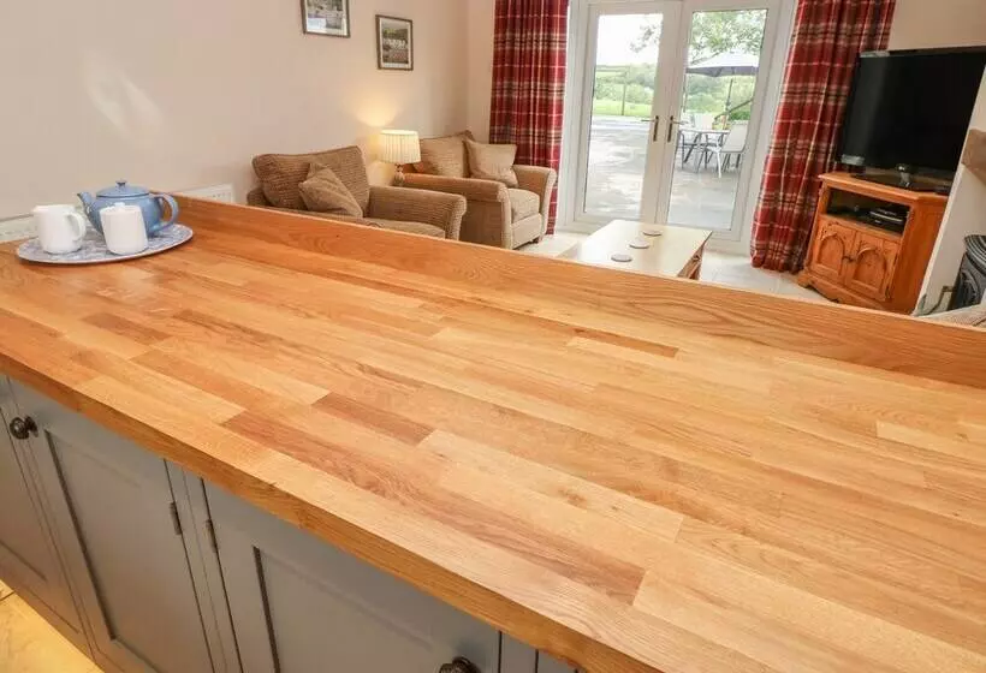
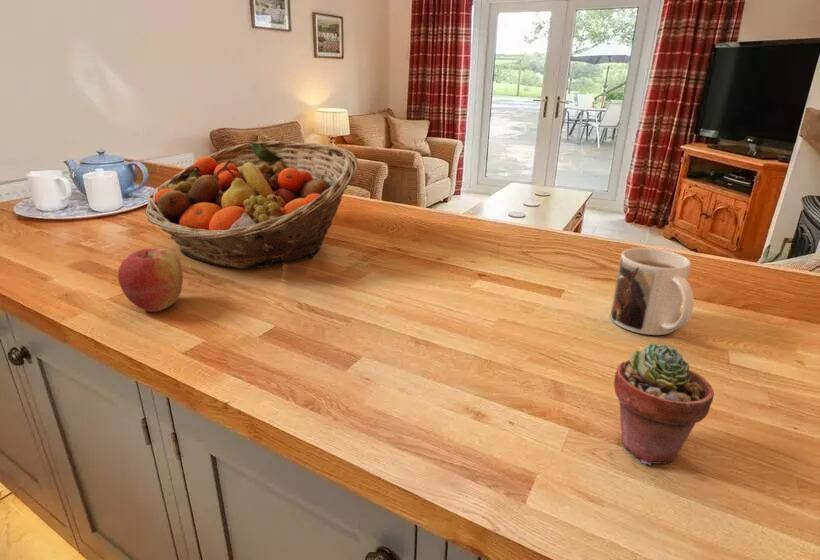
+ apple (151, 278)
+ fruit basket (254, 198)
+ potted succulent (658, 398)
+ mug (651, 293)
